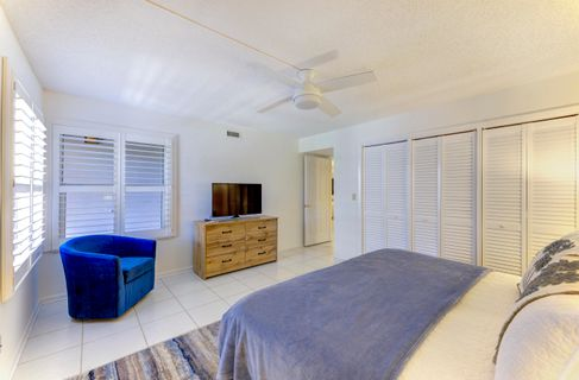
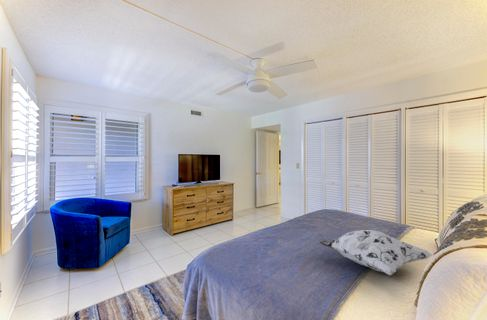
+ decorative pillow (371, 248)
